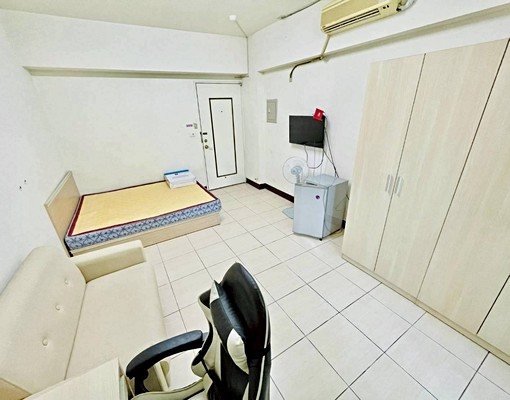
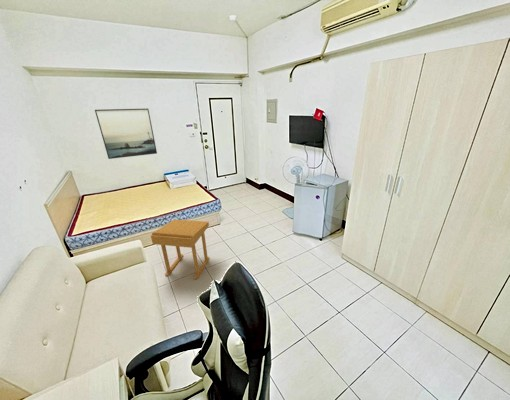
+ side table (184, 246)
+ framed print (128, 133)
